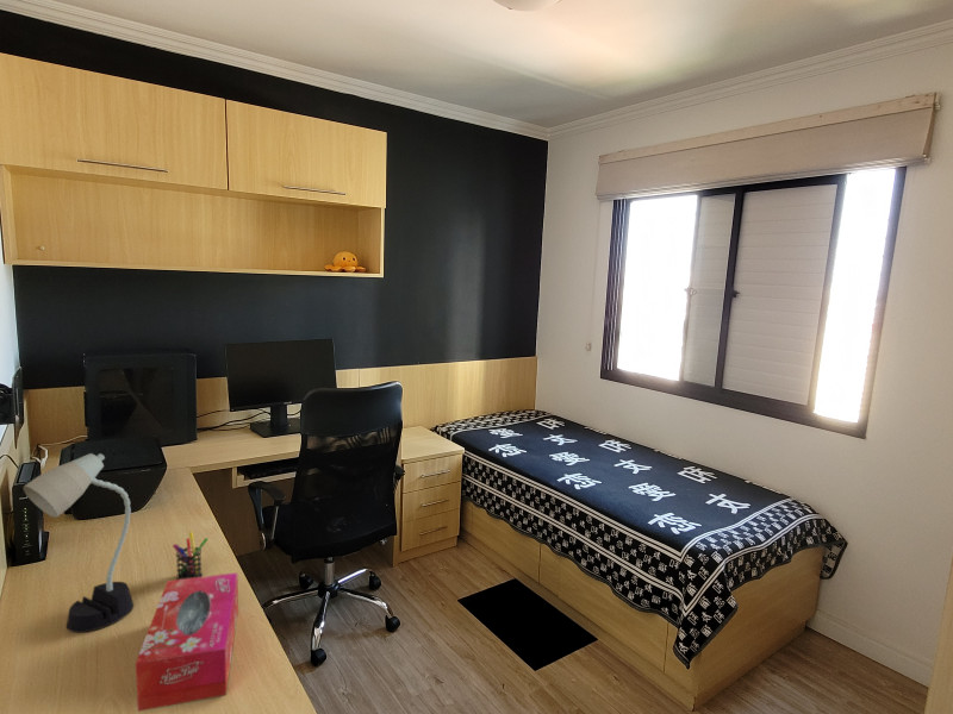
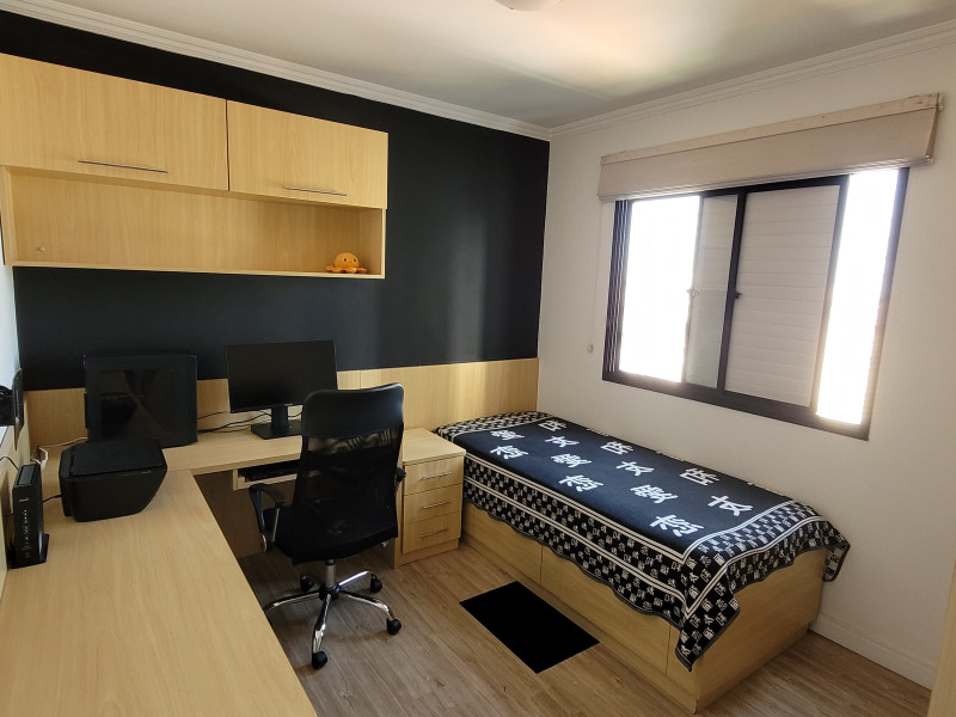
- tissue box (193, 632)
- desk lamp (114, 551)
- pen holder (191, 555)
